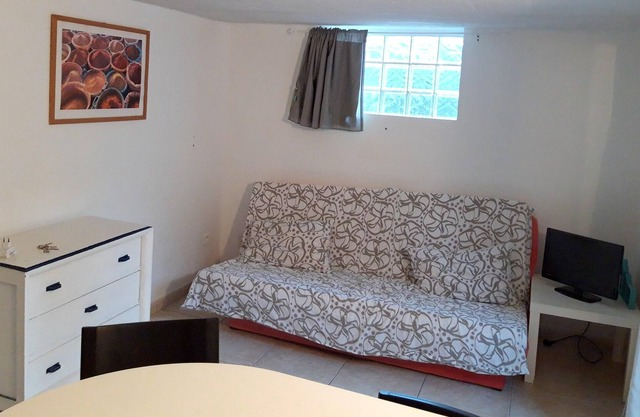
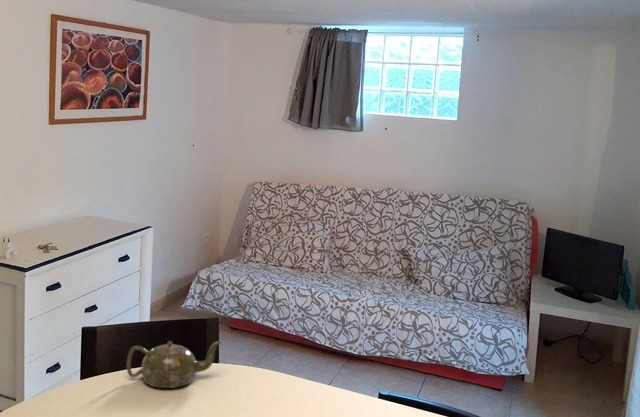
+ teapot (174, 360)
